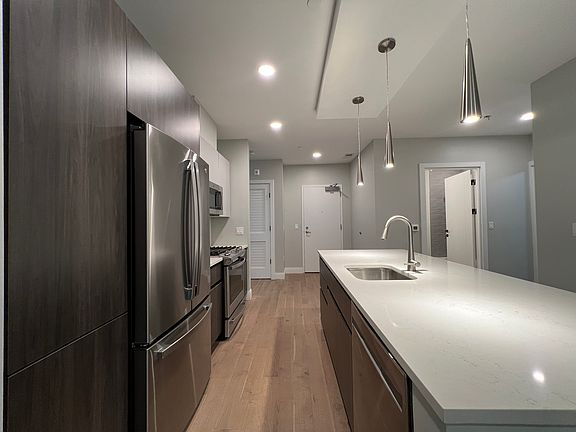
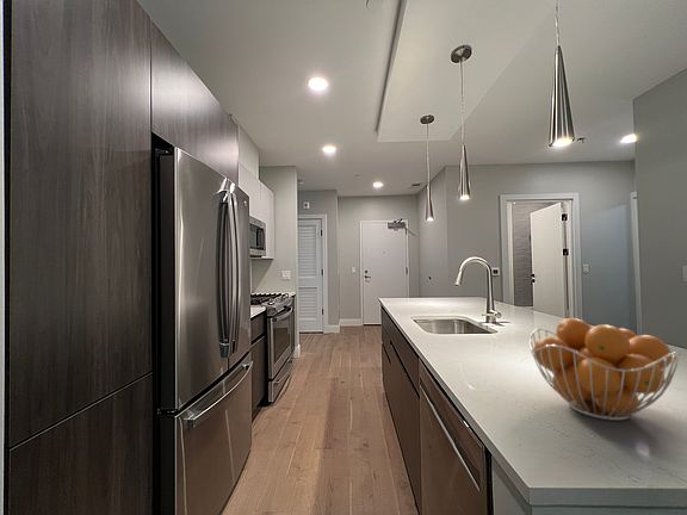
+ fruit basket (596, 365)
